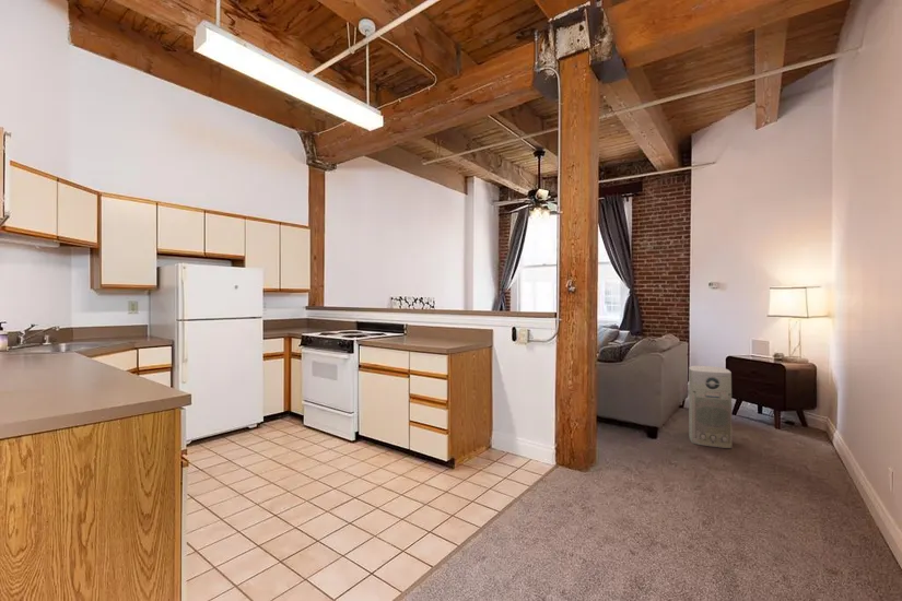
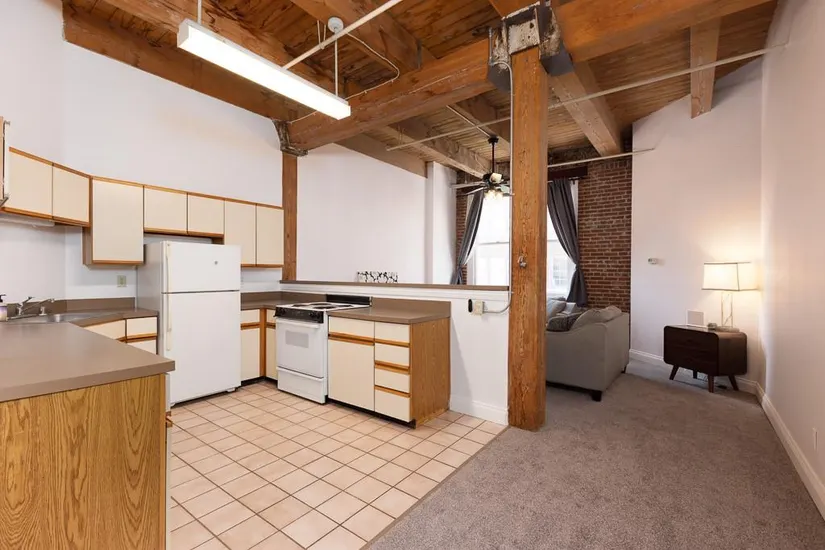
- air purifier (708, 404)
